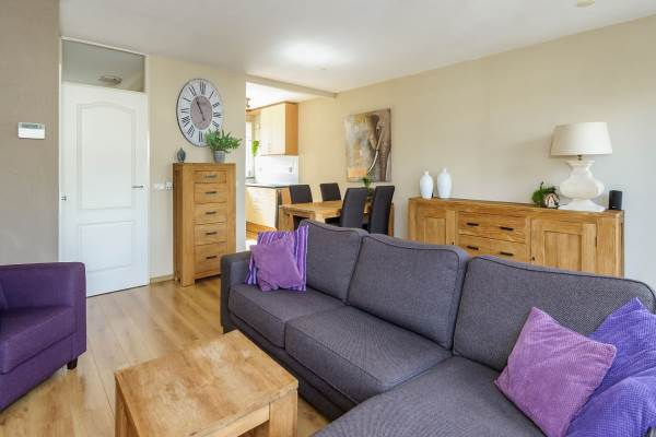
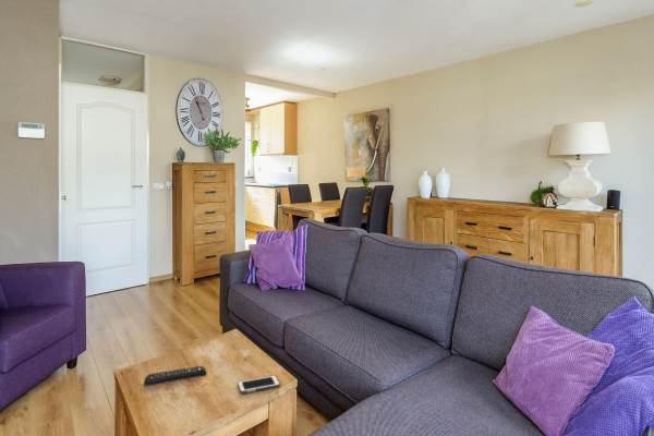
+ remote control (175, 375)
+ cell phone (258, 384)
